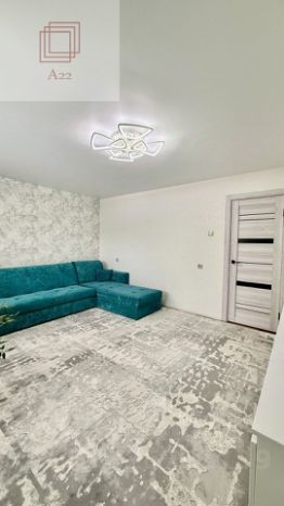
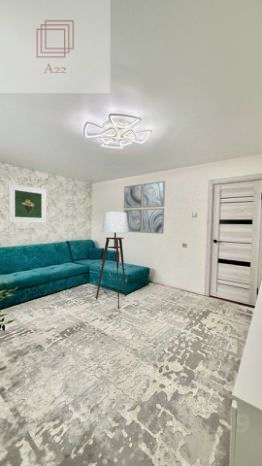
+ wall art (141, 207)
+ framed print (28, 204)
+ floor lamp (114, 255)
